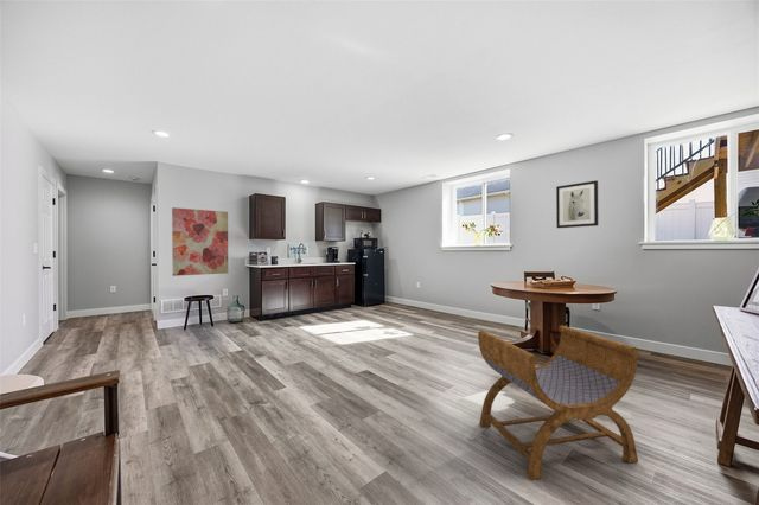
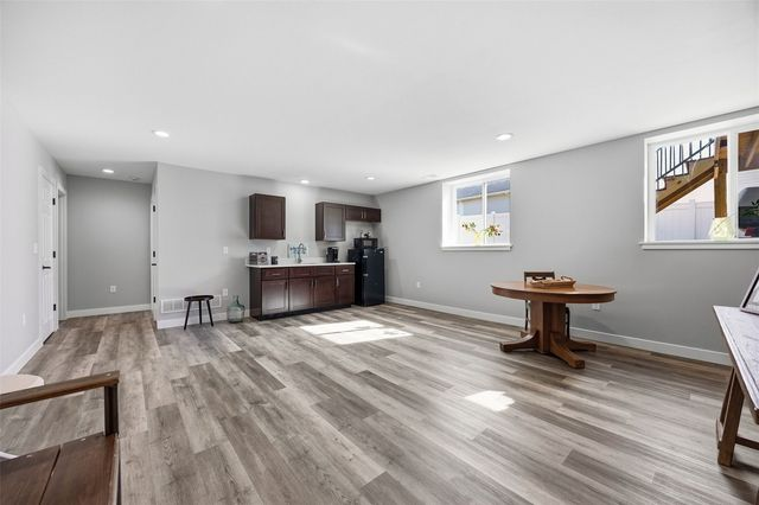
- stool (550, 389)
- wall art (576, 205)
- wall art (200, 242)
